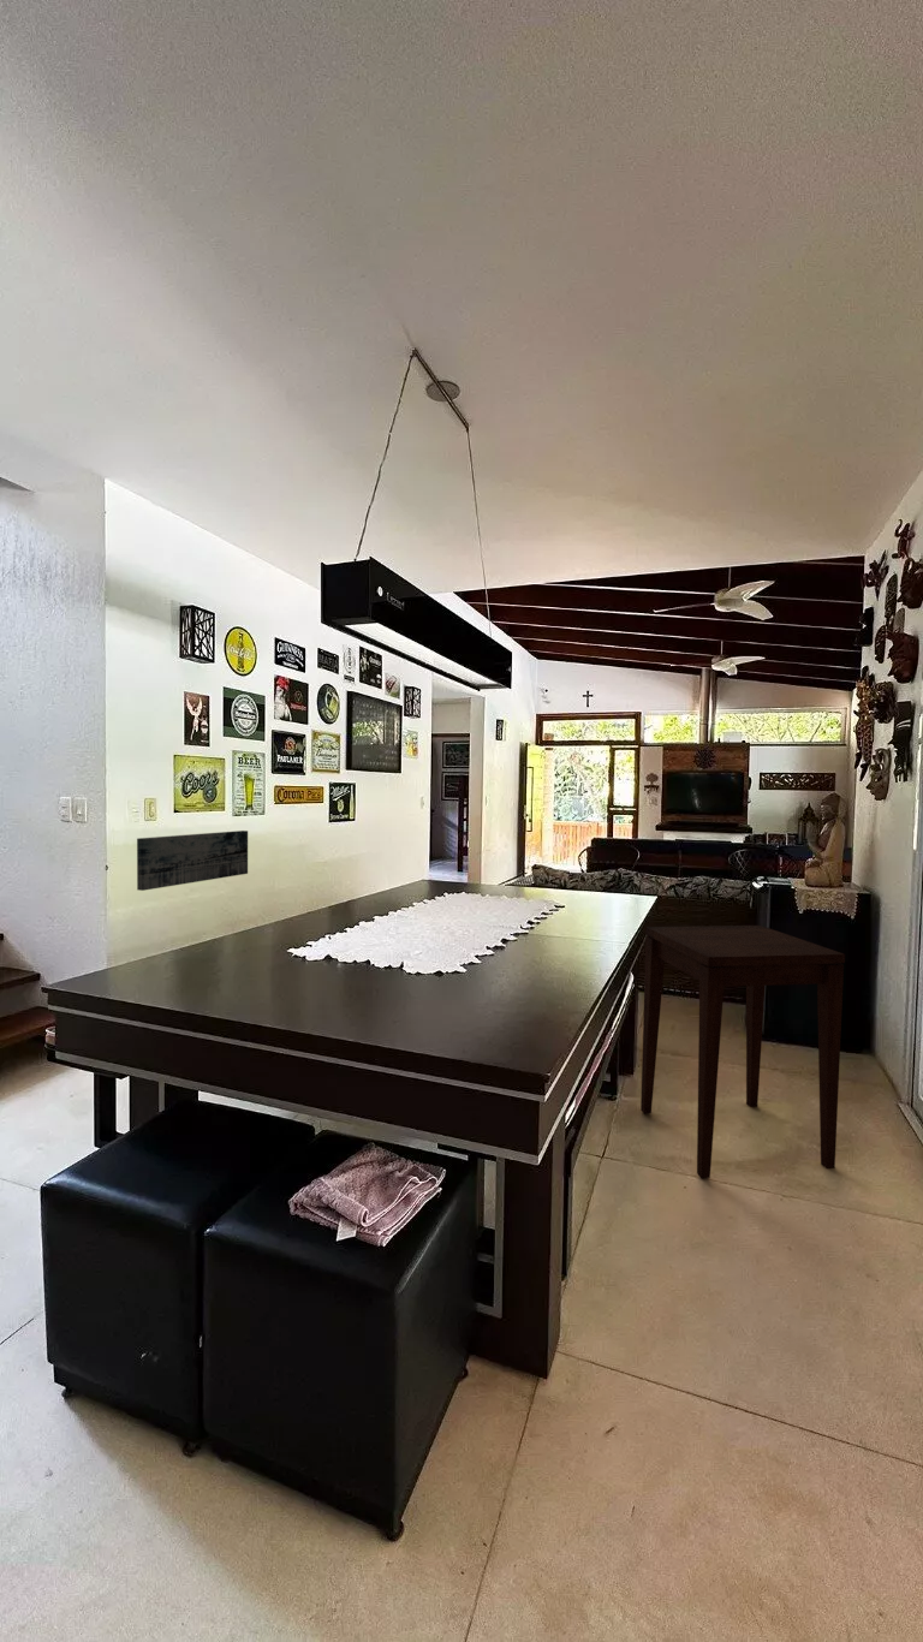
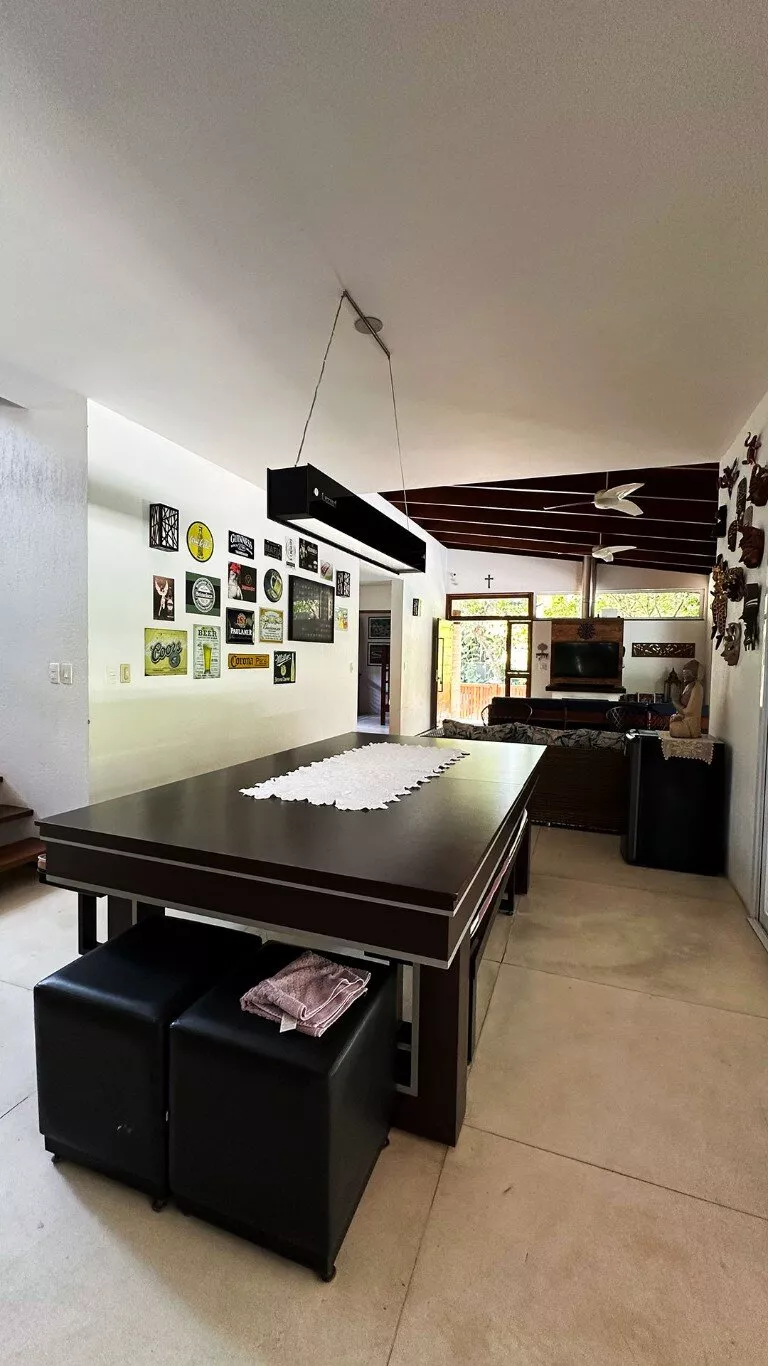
- wall art (197, 857)
- side table (746, 1039)
